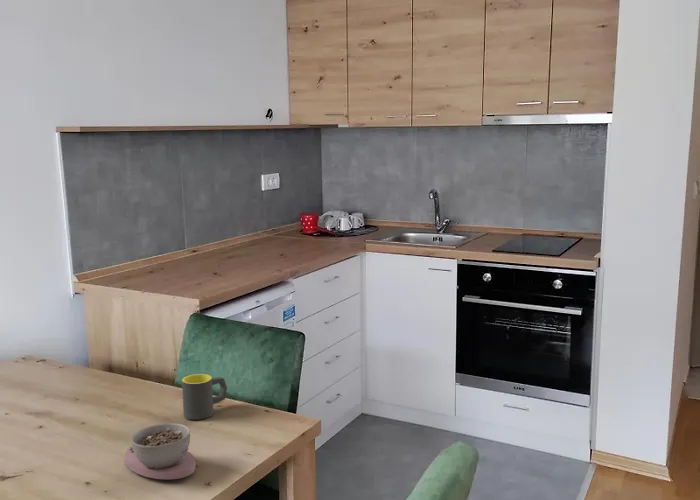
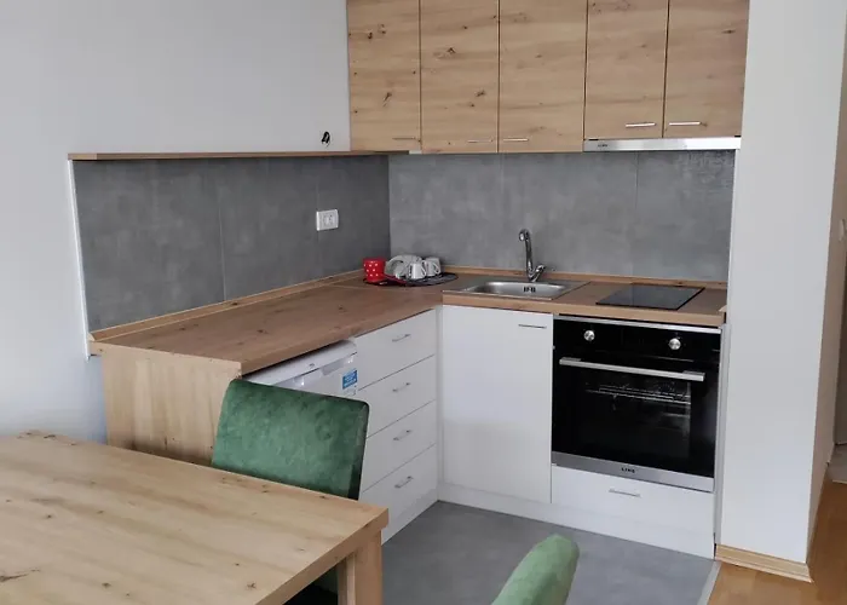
- mug (205, 393)
- bowl (156, 447)
